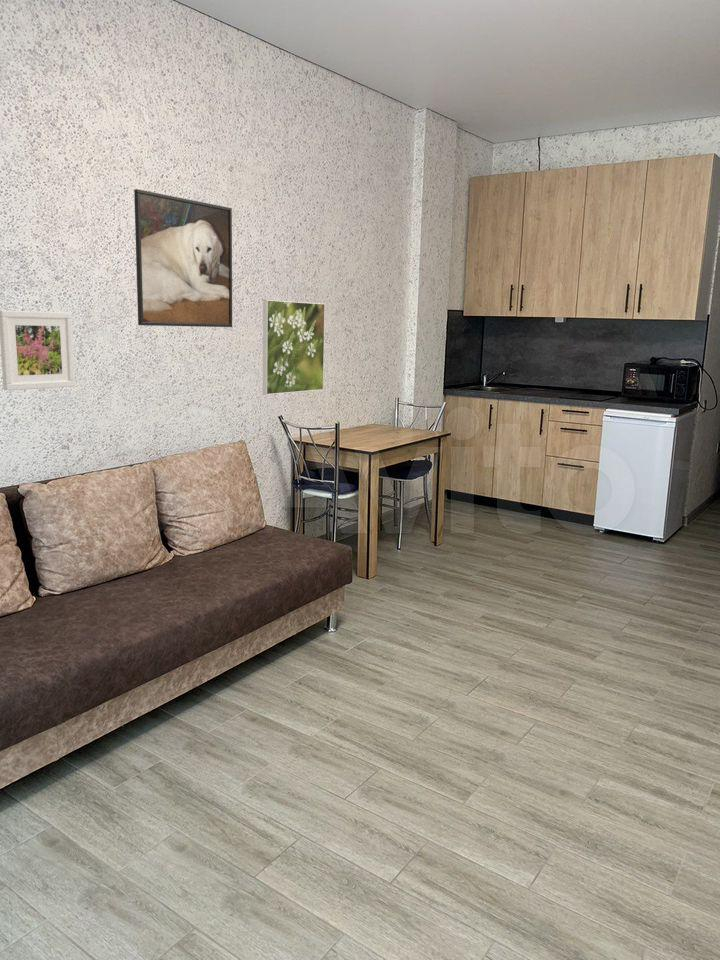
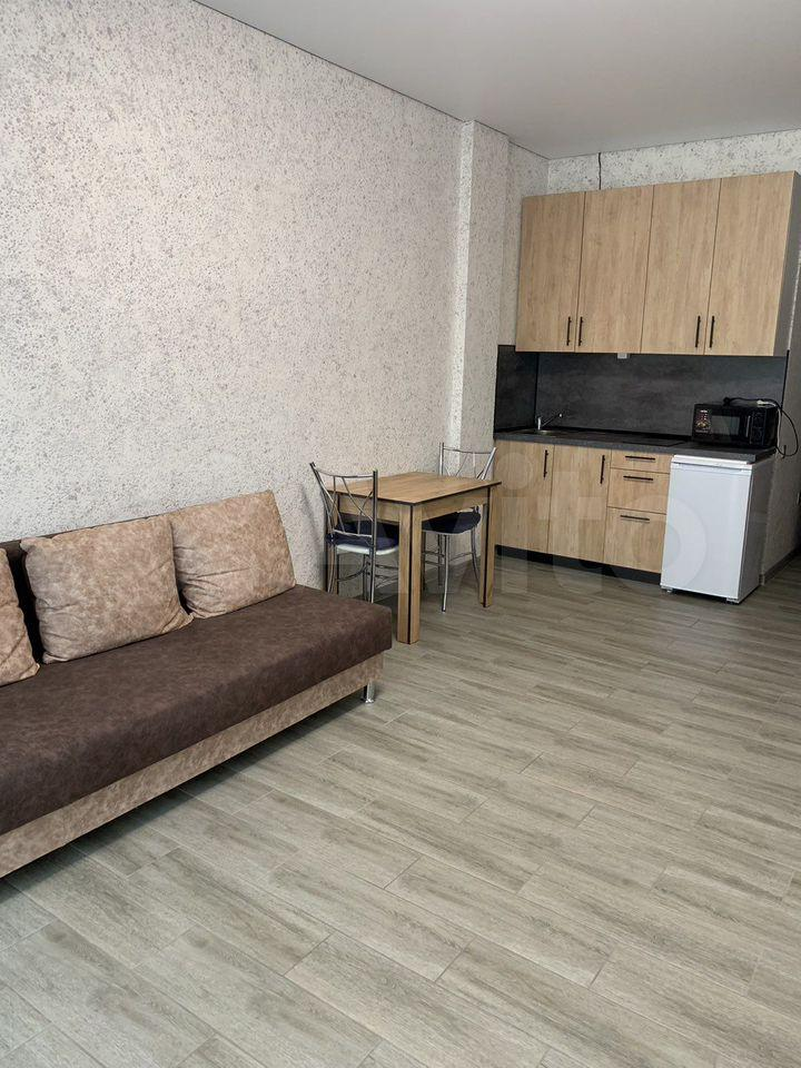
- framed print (294, 347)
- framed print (38, 350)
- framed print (187, 263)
